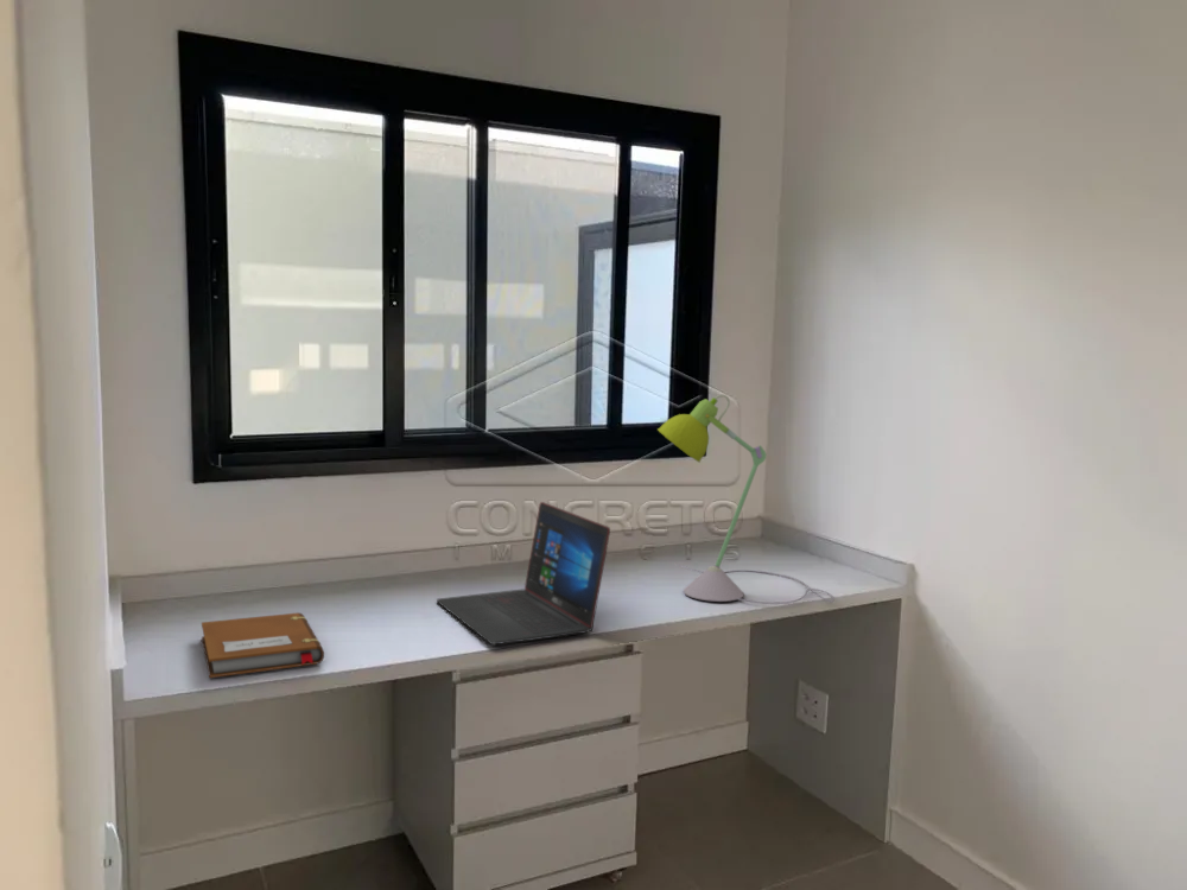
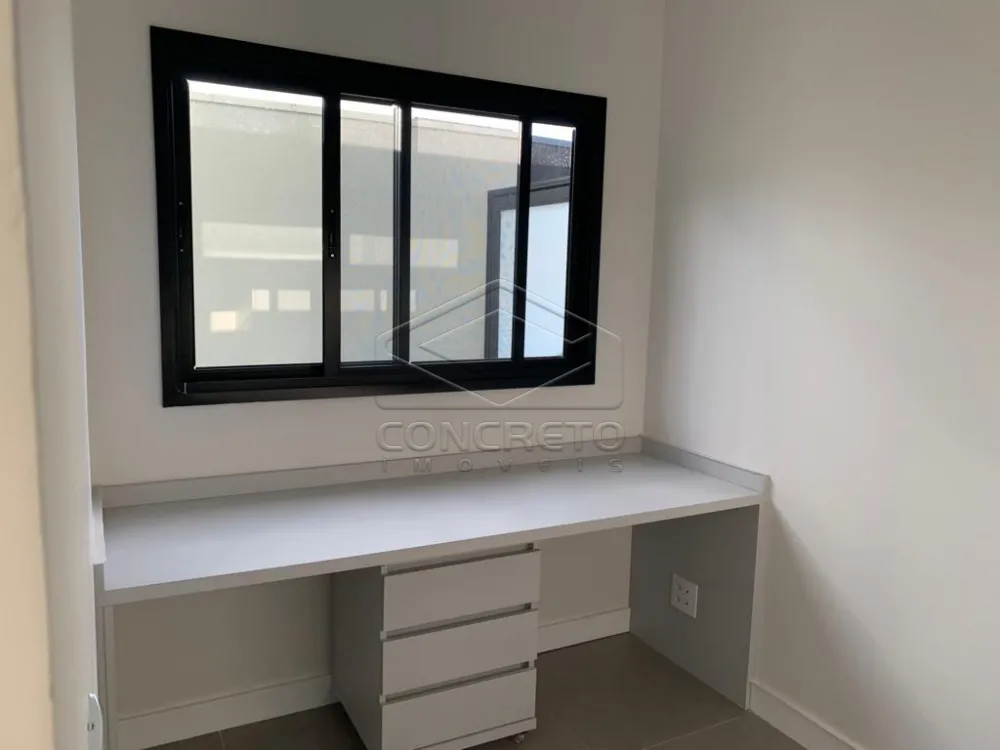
- laptop (527, 571)
- desk lamp (741, 496)
- notebook (261, 643)
